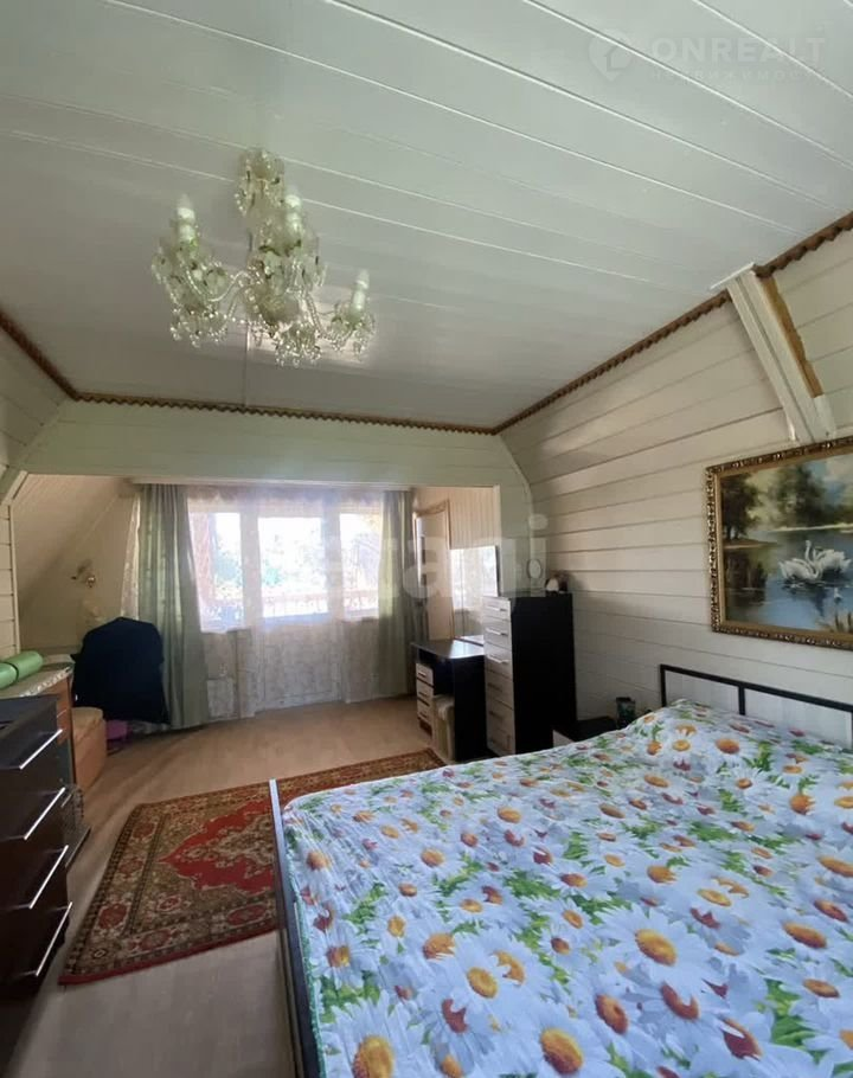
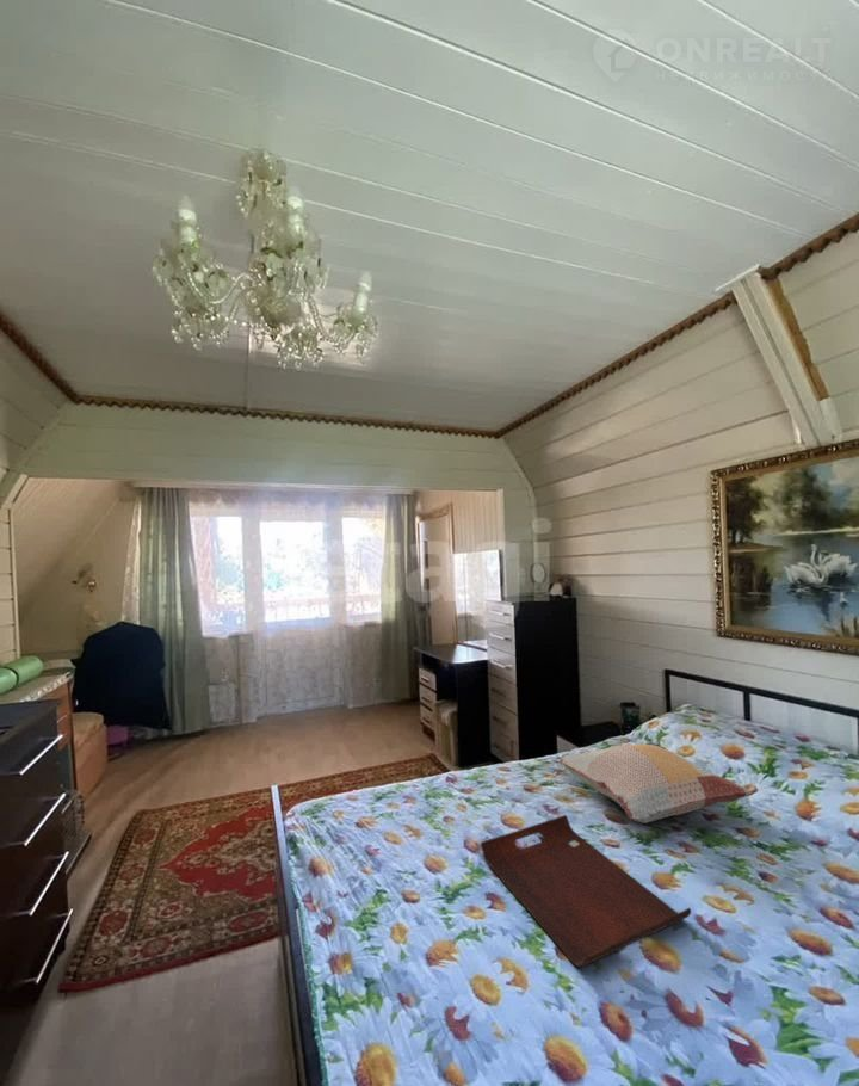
+ decorative pillow (645, 775)
+ serving tray (574, 878)
